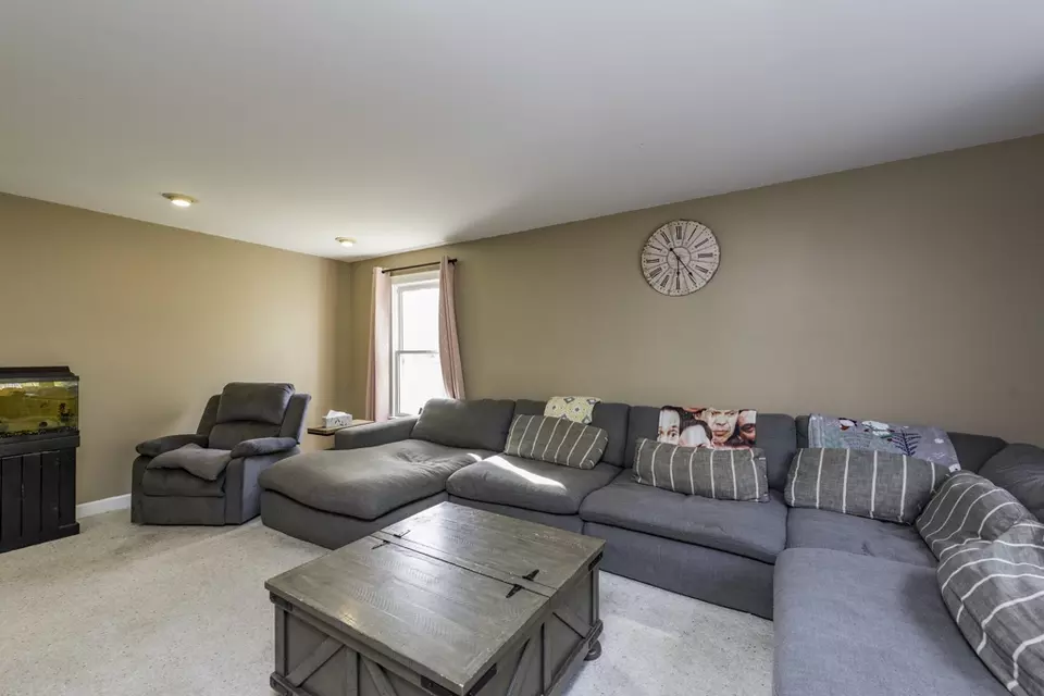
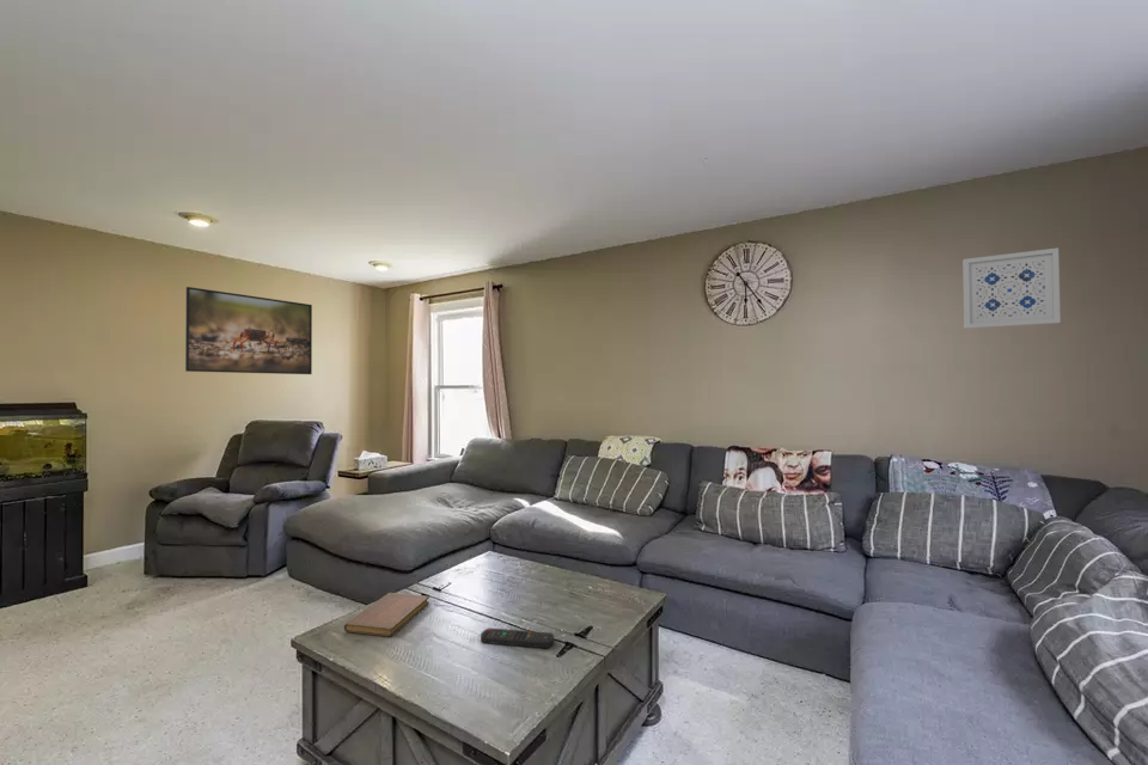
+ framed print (255, 335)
+ notebook (389, 612)
+ remote control (517, 637)
+ wall art (1009, 289)
